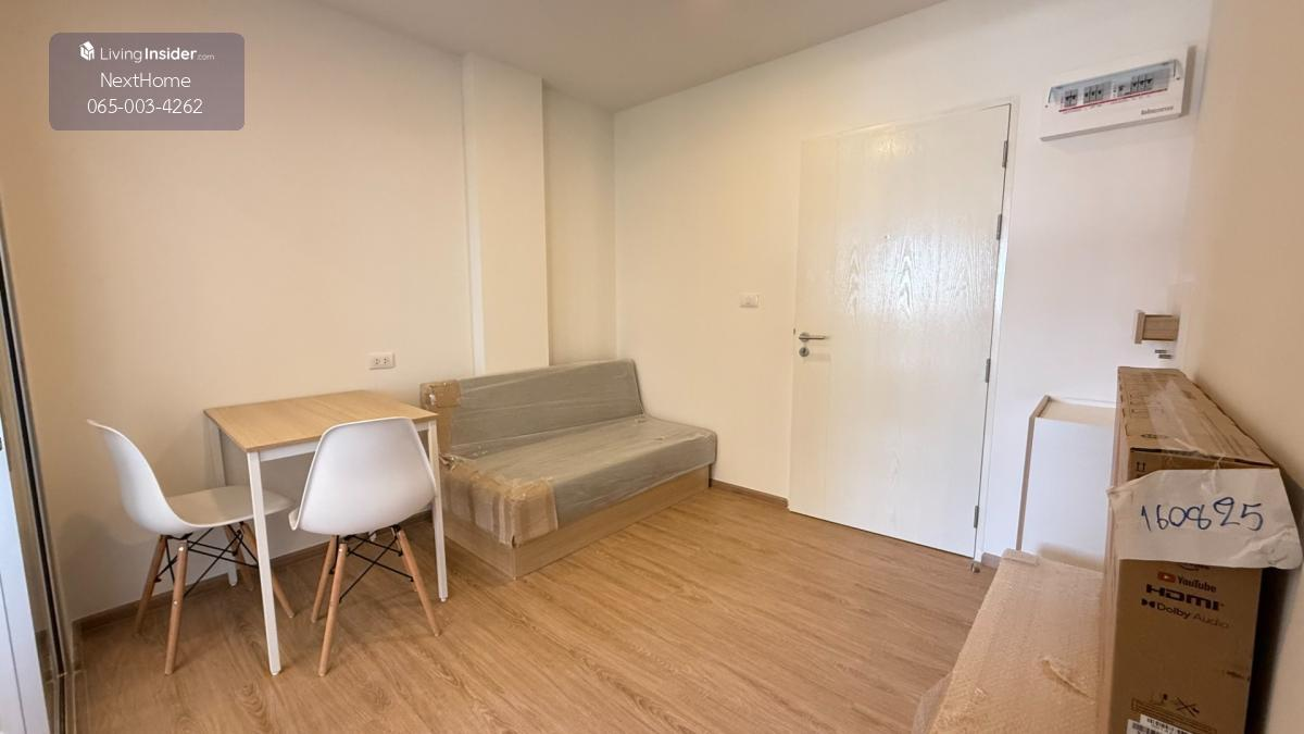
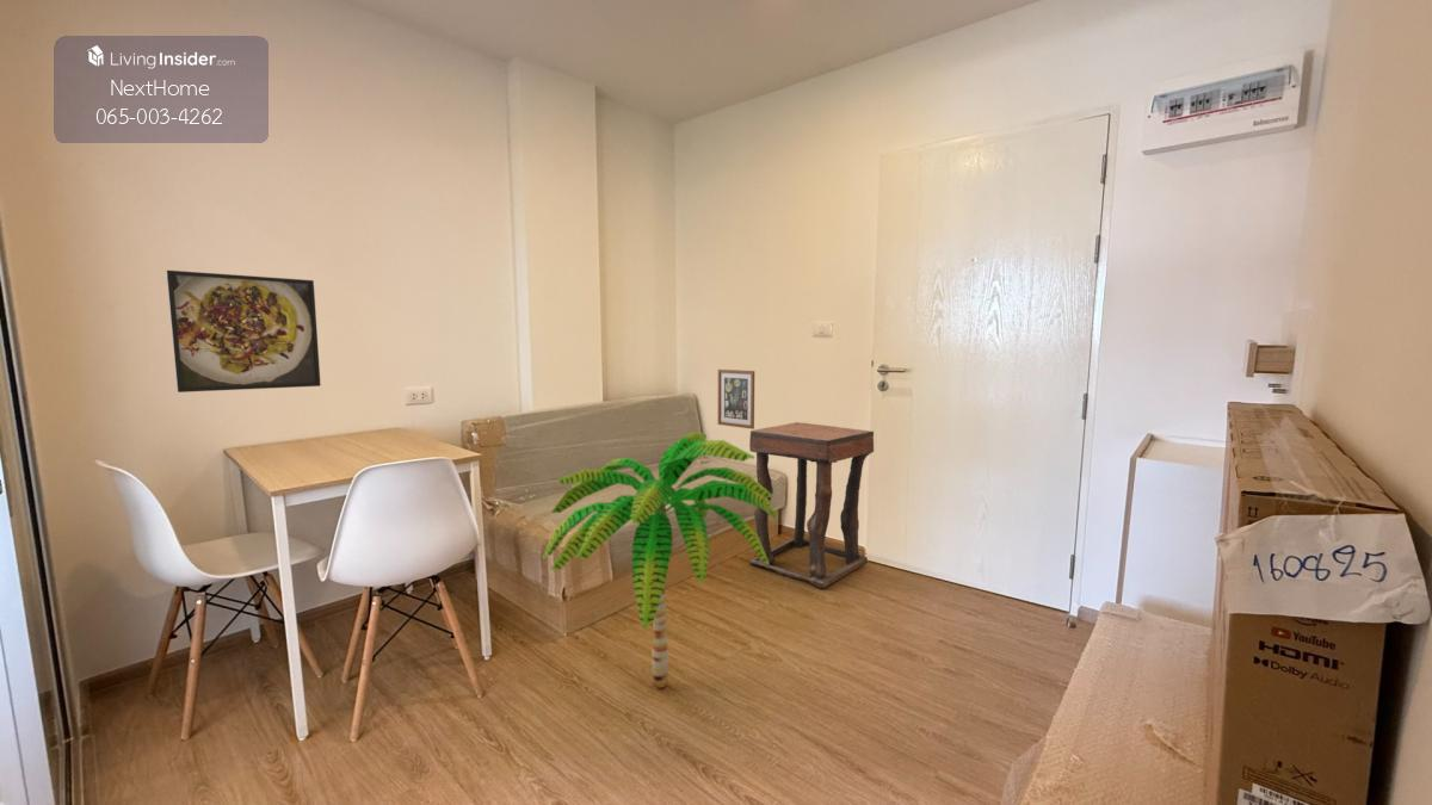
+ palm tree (660, 556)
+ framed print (249, 333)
+ side table (806, 496)
+ wall art (735, 398)
